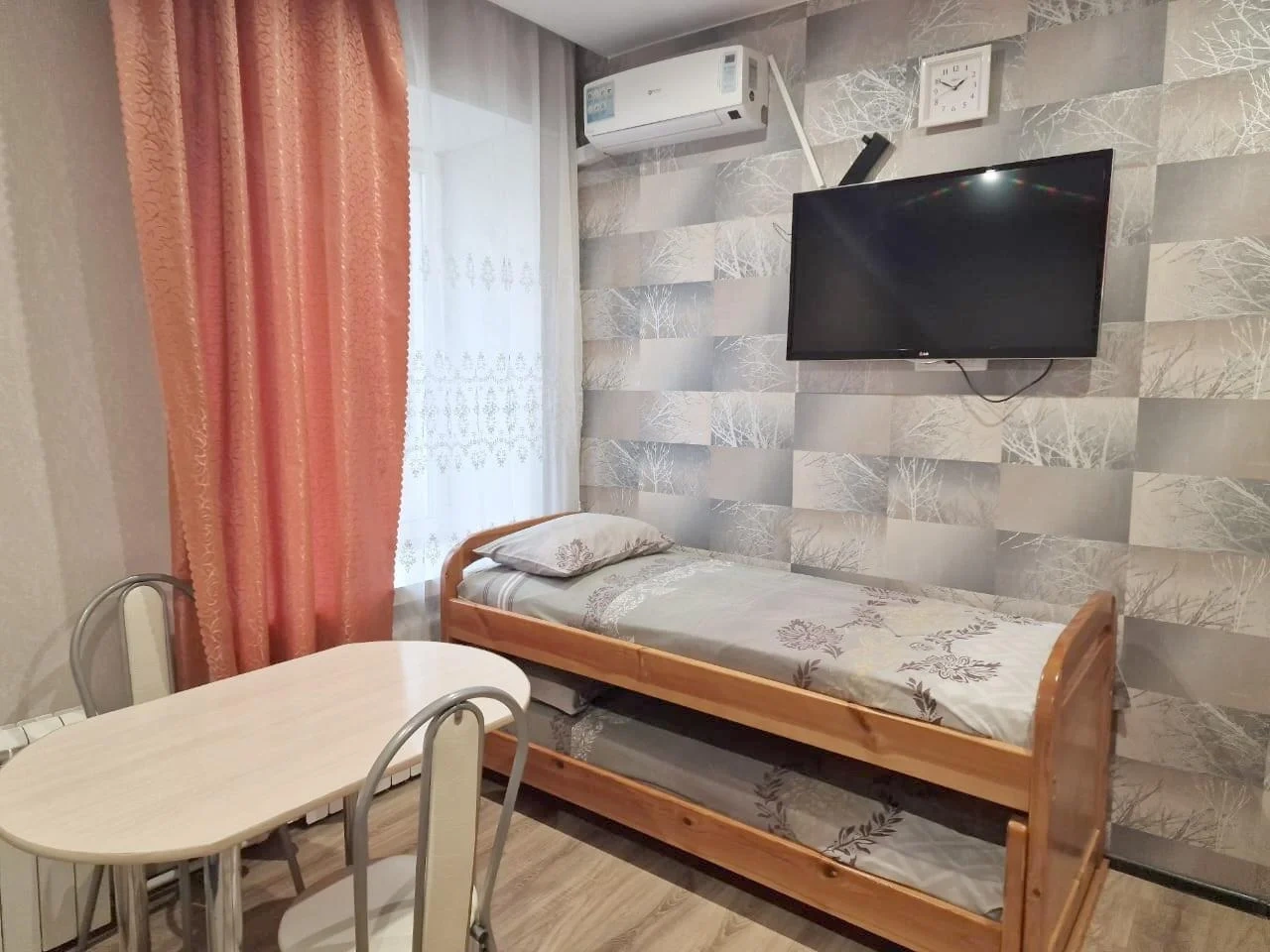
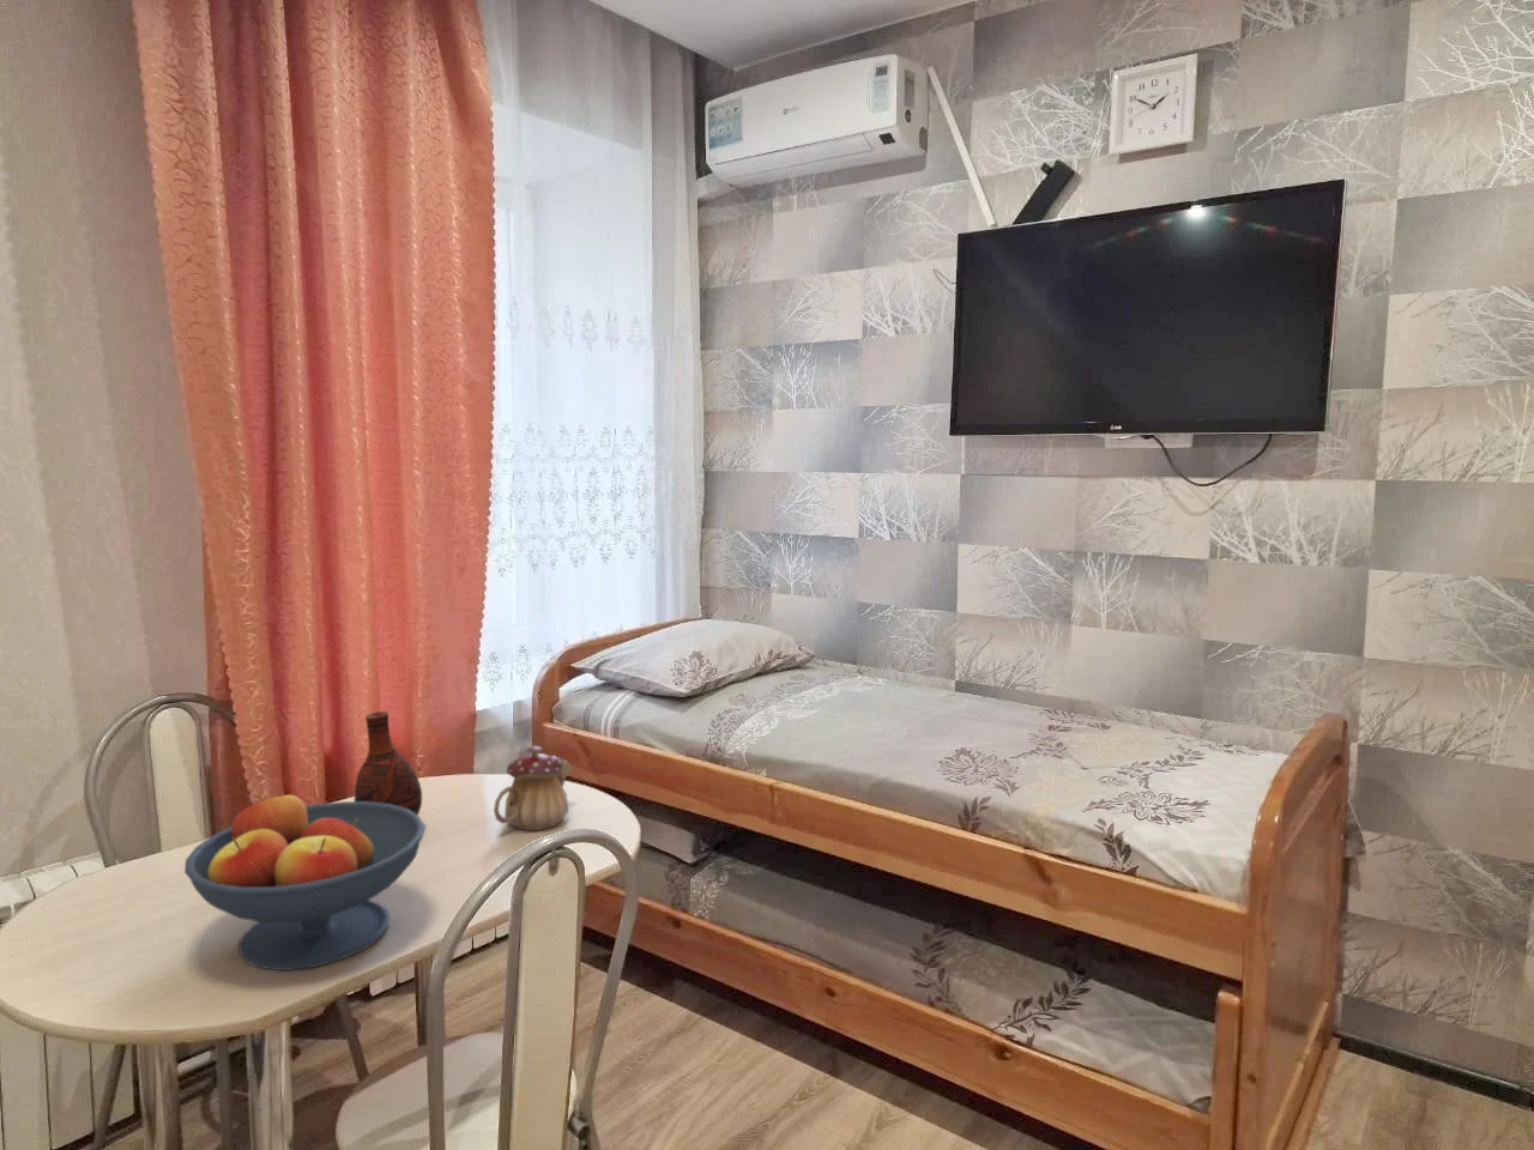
+ teapot (533, 784)
+ vase (408, 765)
+ fruit bowl (312, 871)
